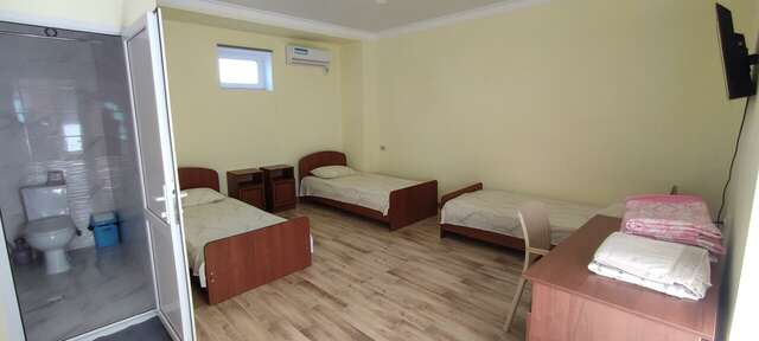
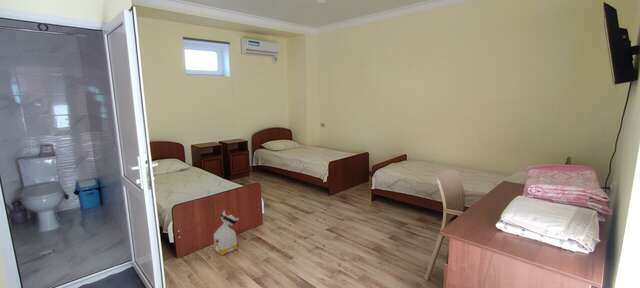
+ bag (225, 230)
